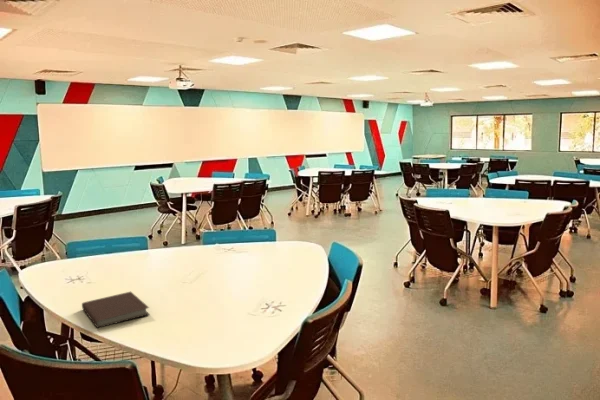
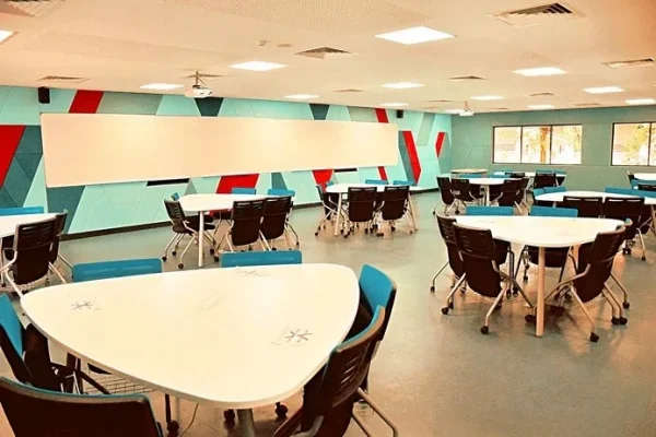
- notebook (115, 308)
